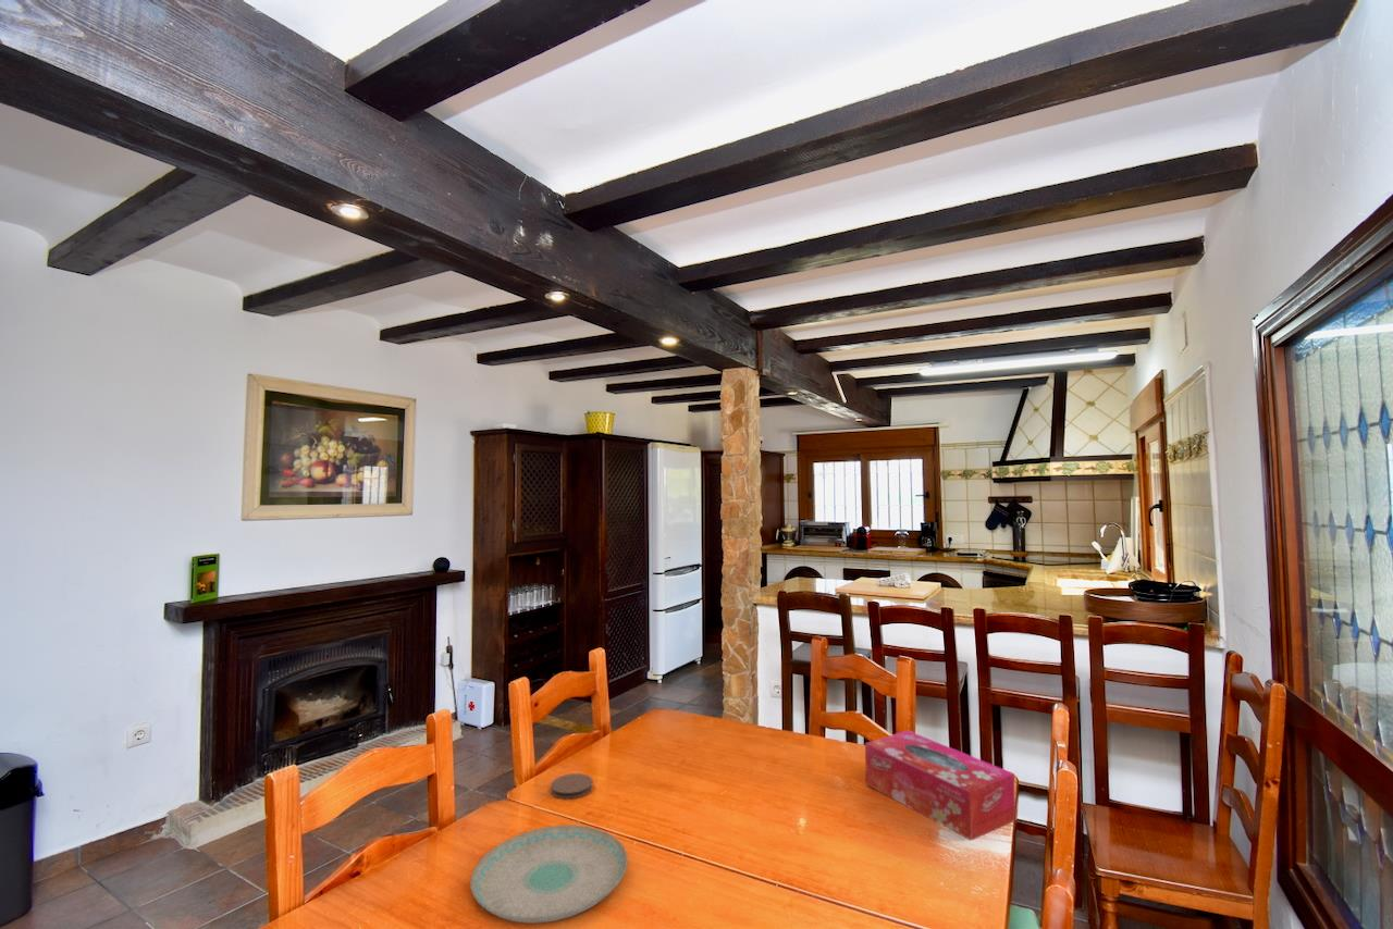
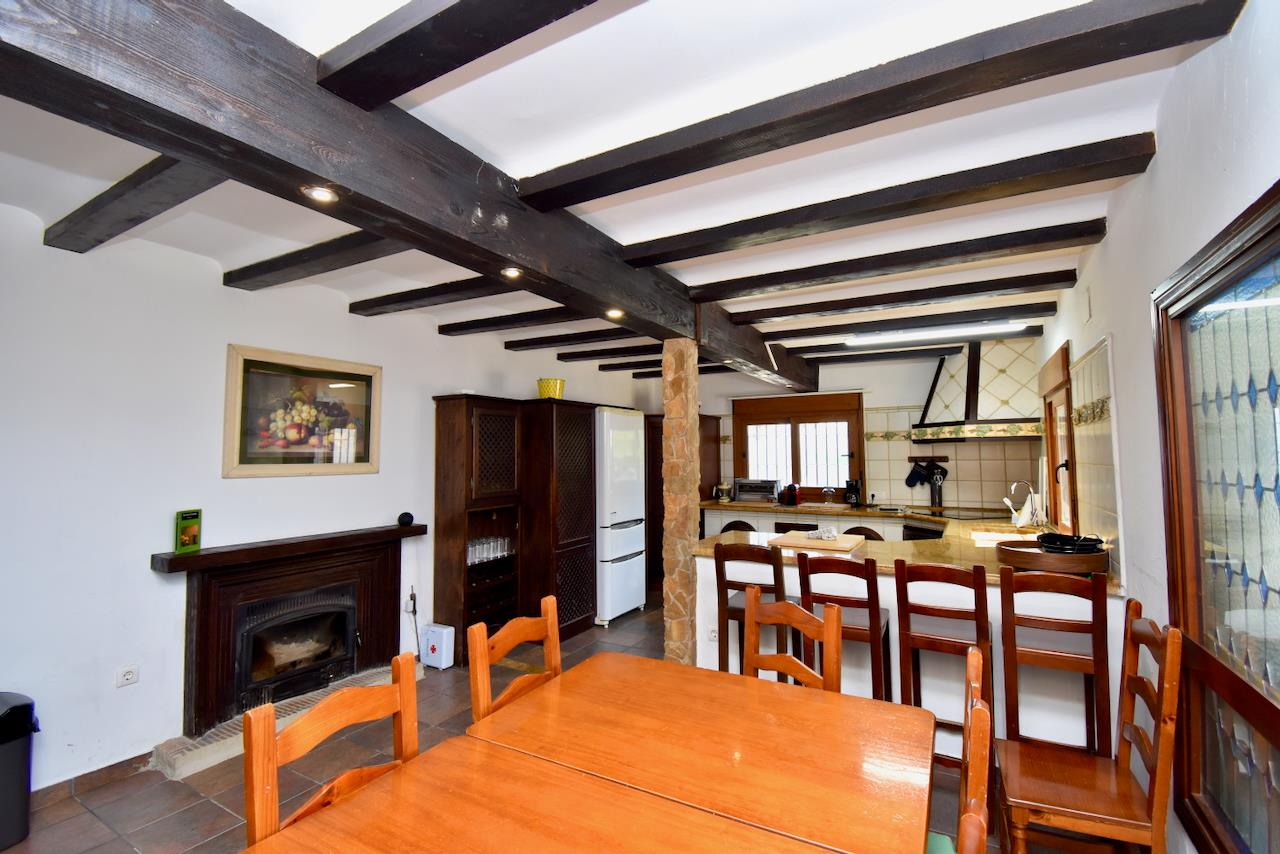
- tissue box (935, 779)
- plate (551, 871)
- coaster (571, 785)
